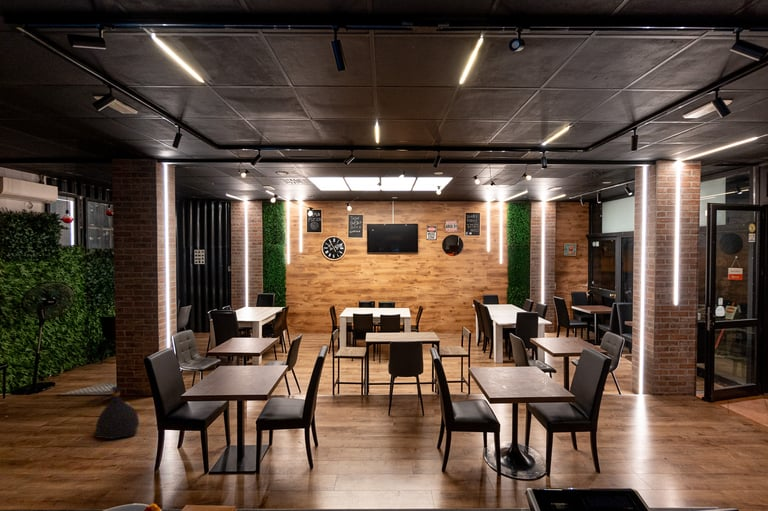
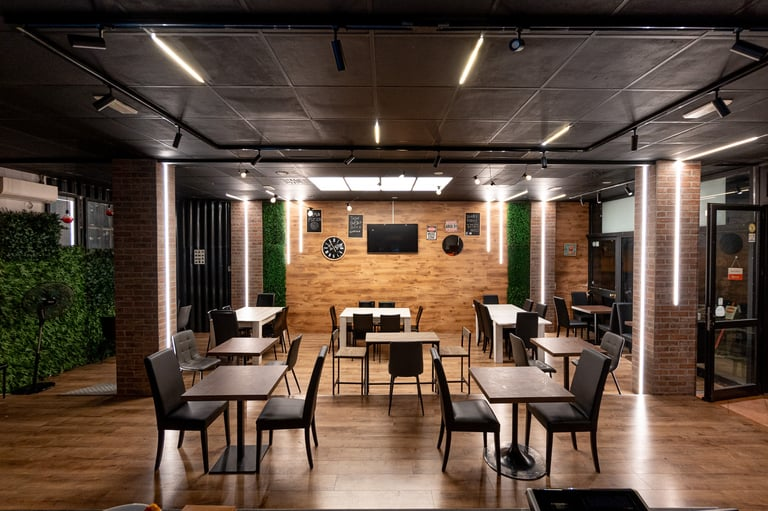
- bag (117, 410)
